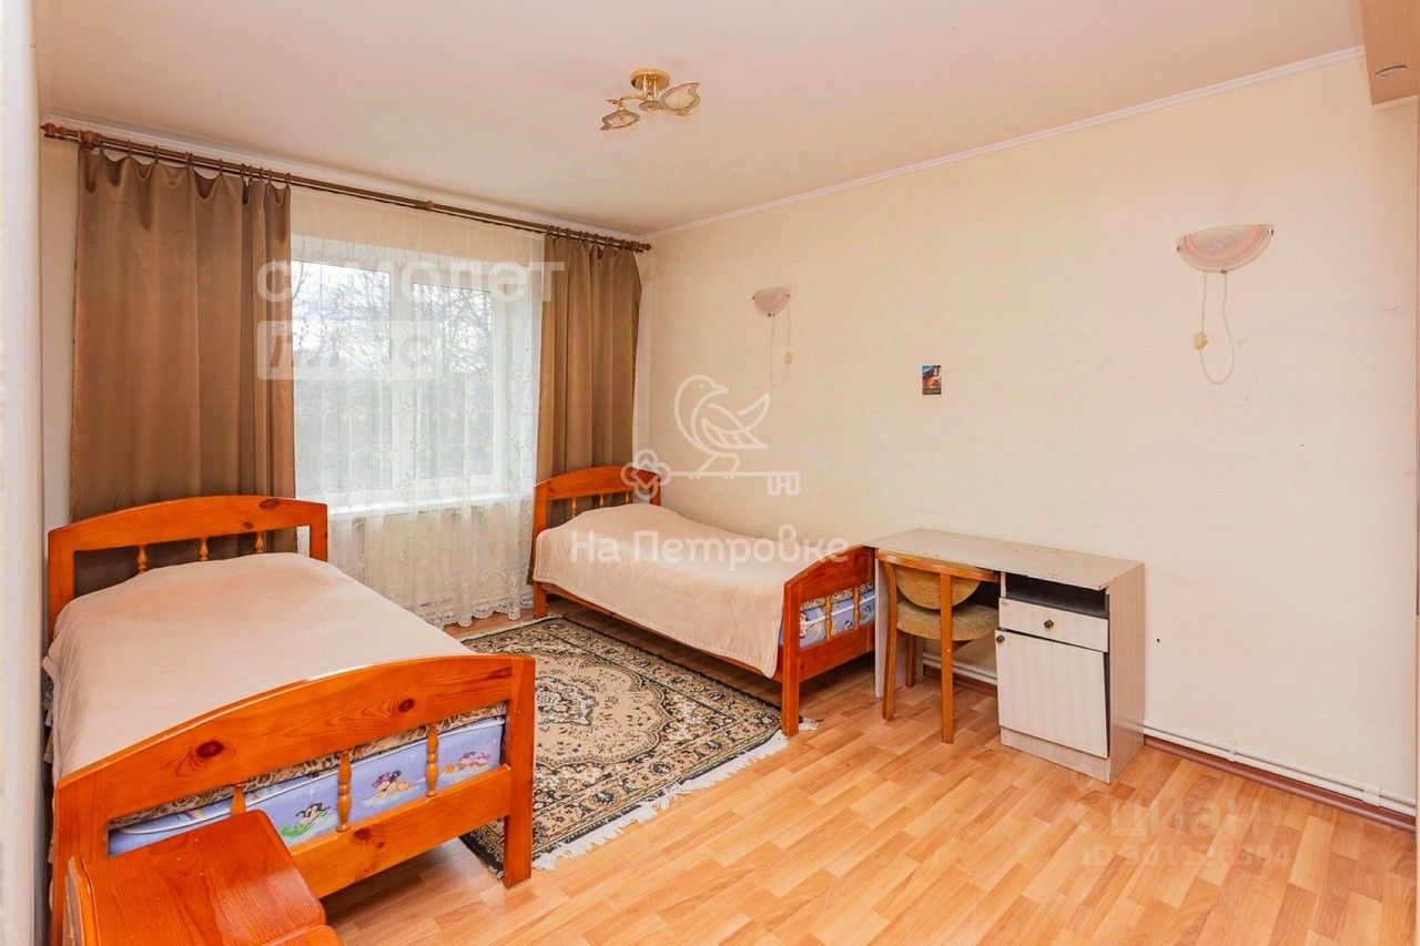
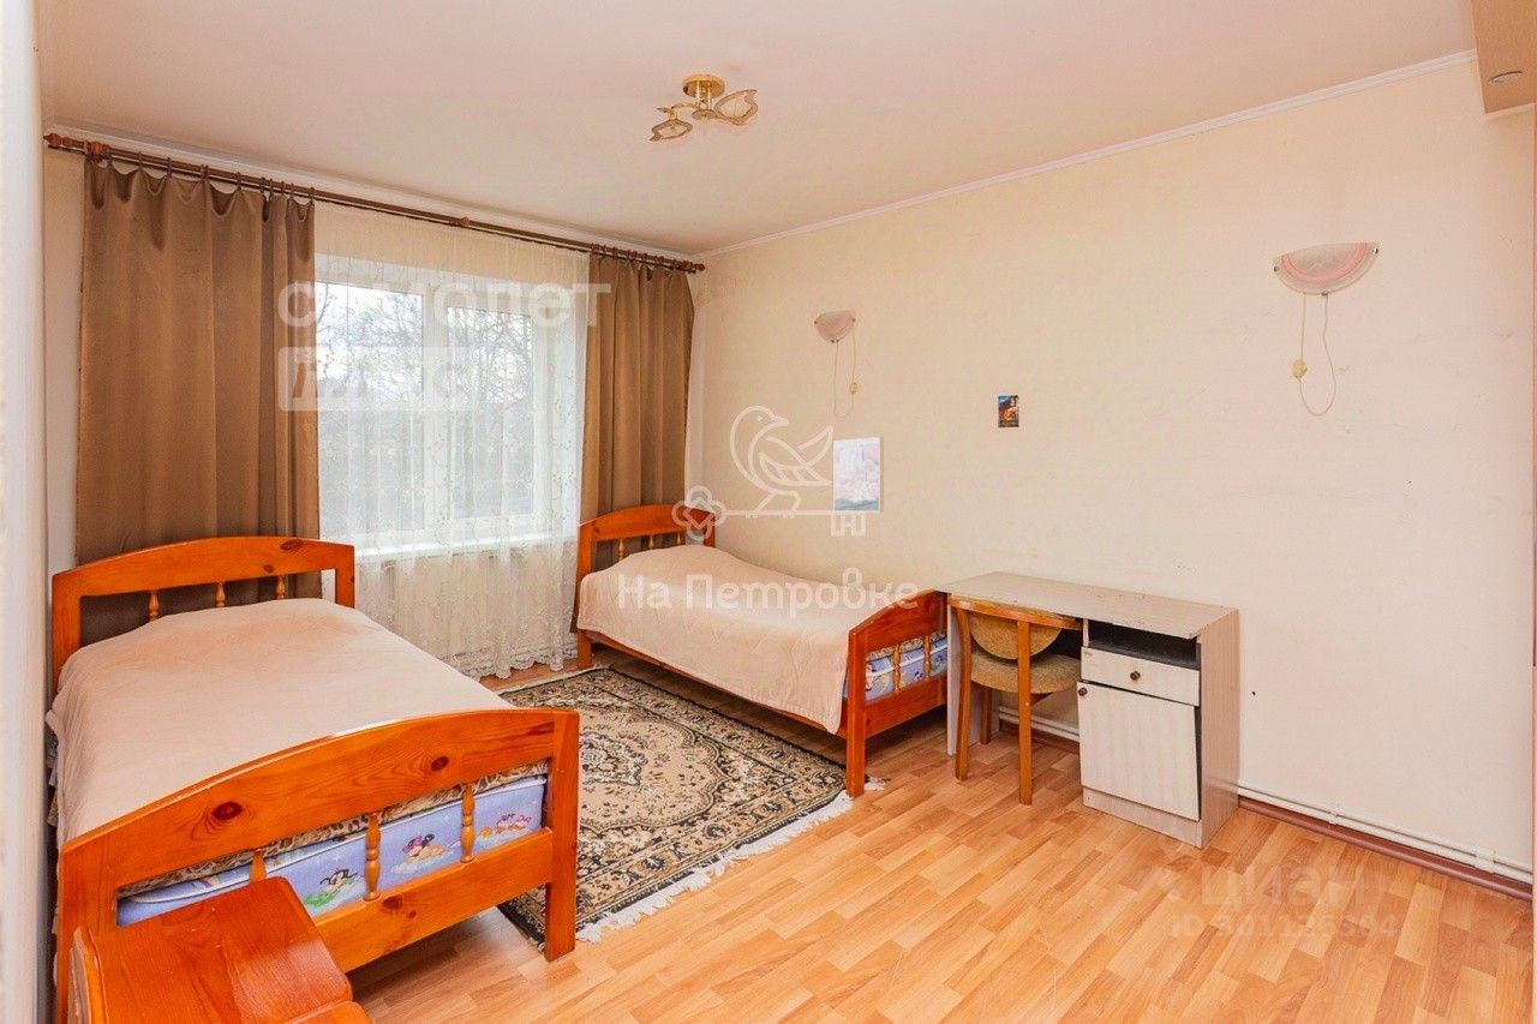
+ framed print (857, 475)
